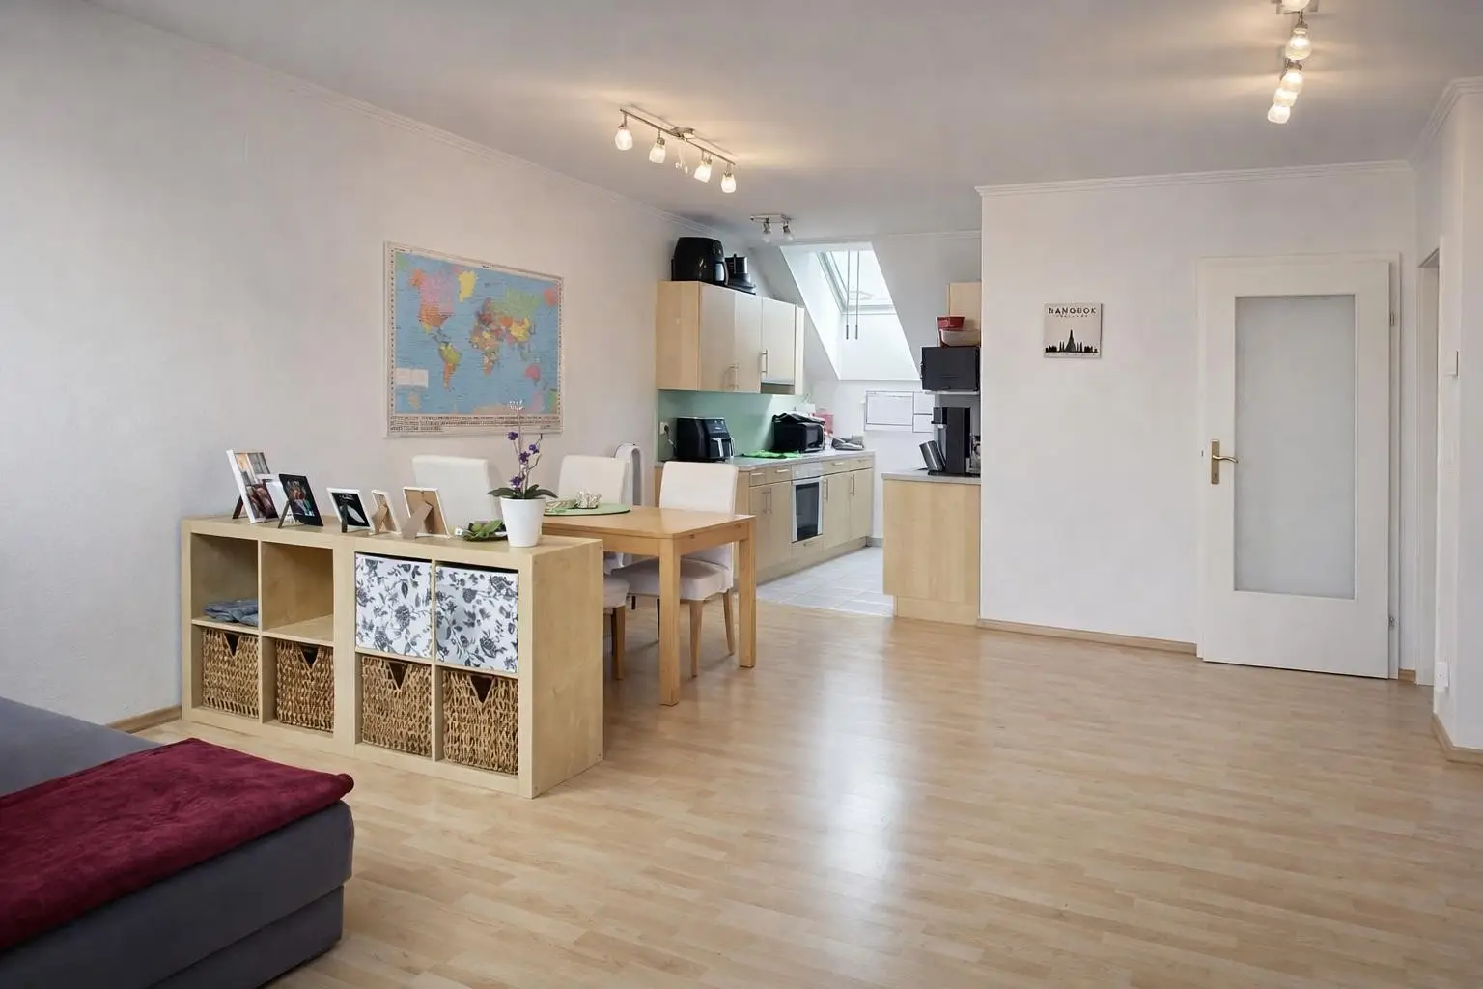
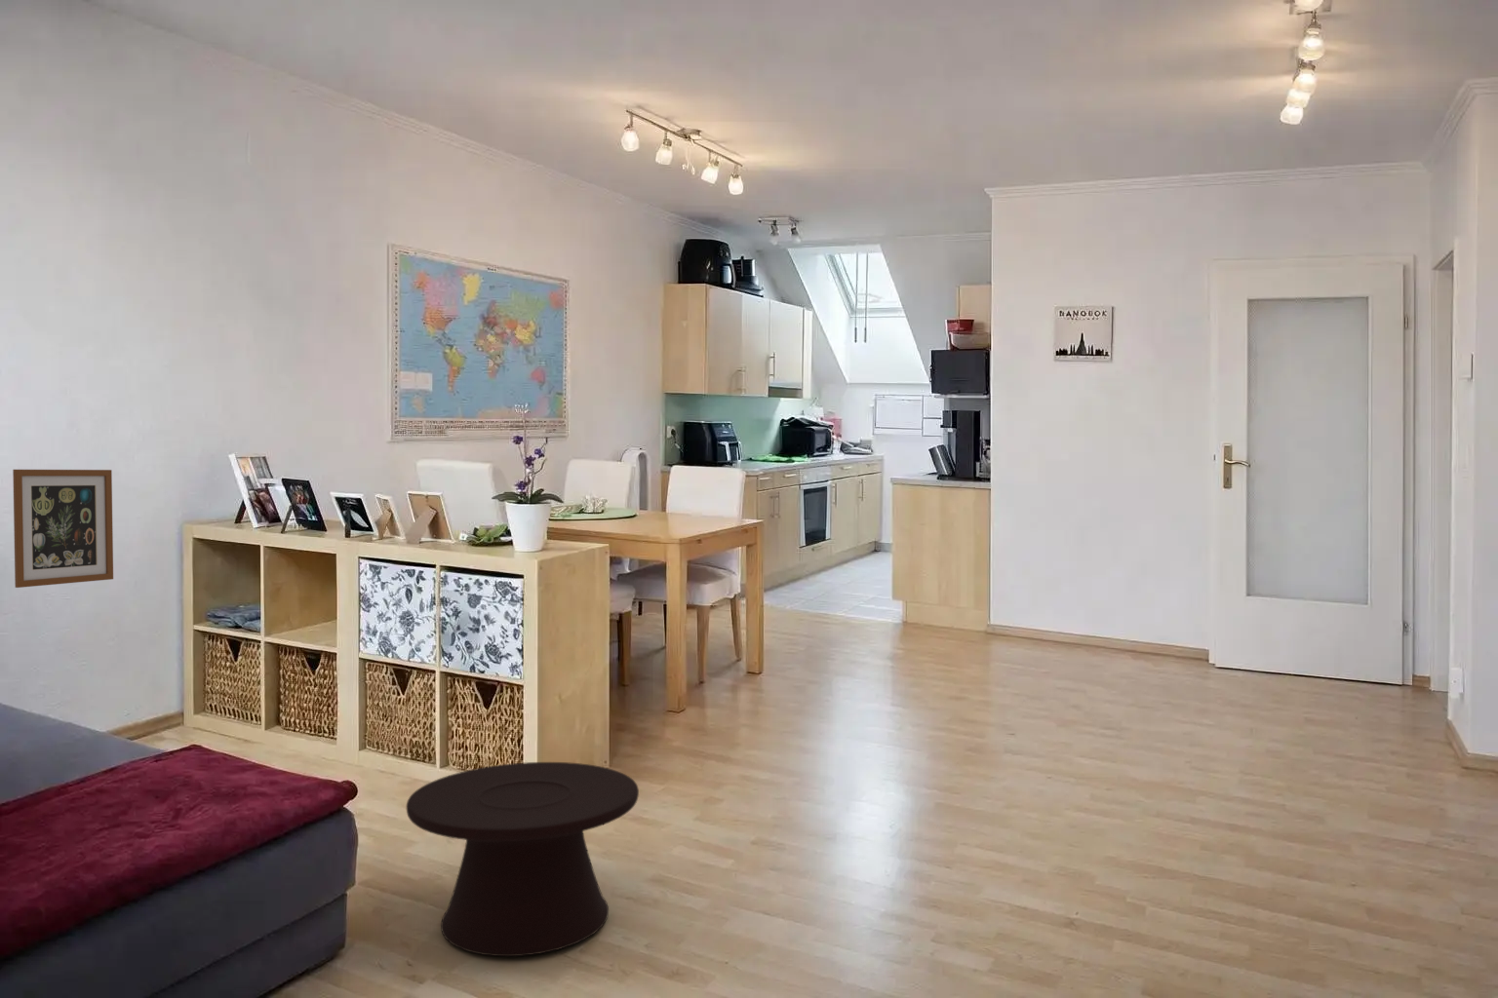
+ side table (525, 855)
+ wall art (65, 526)
